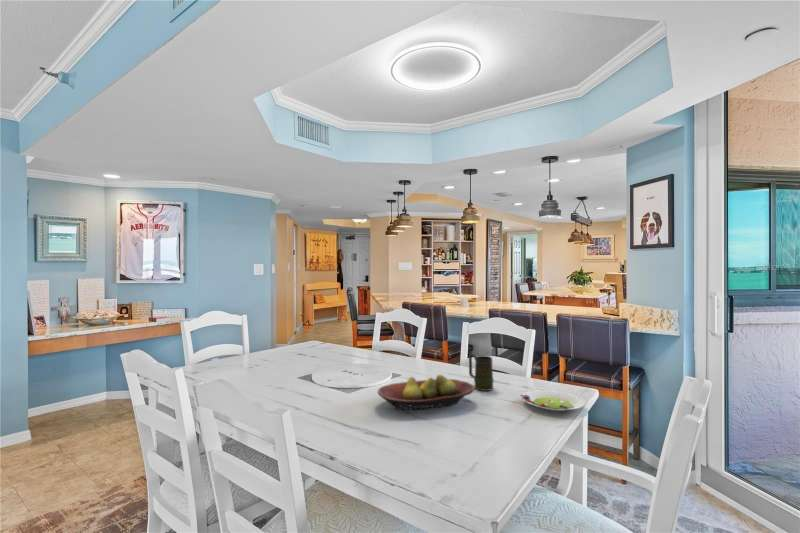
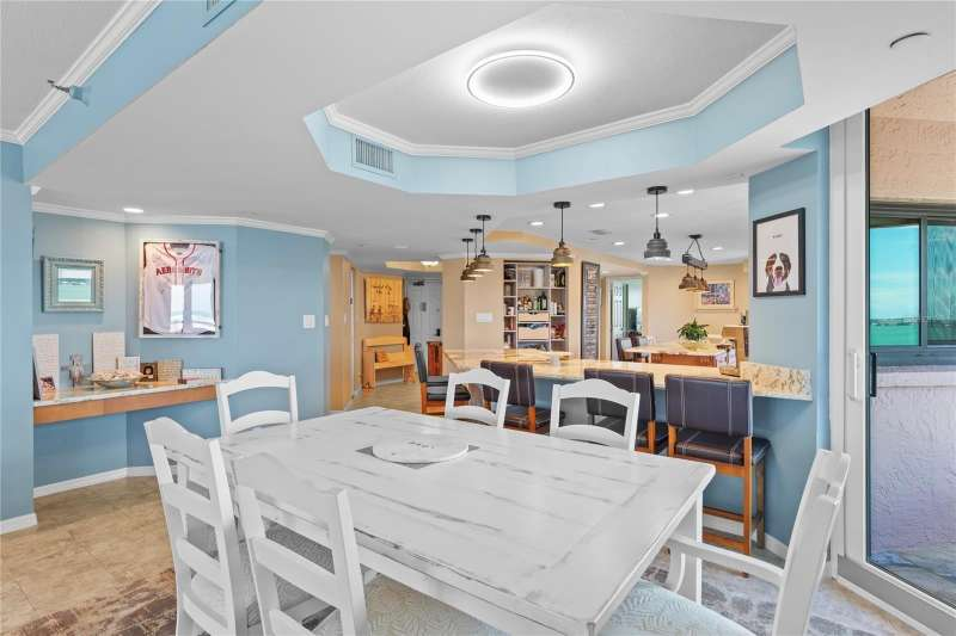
- fruit bowl (426, 390)
- salad plate (552, 400)
- mug (480, 371)
